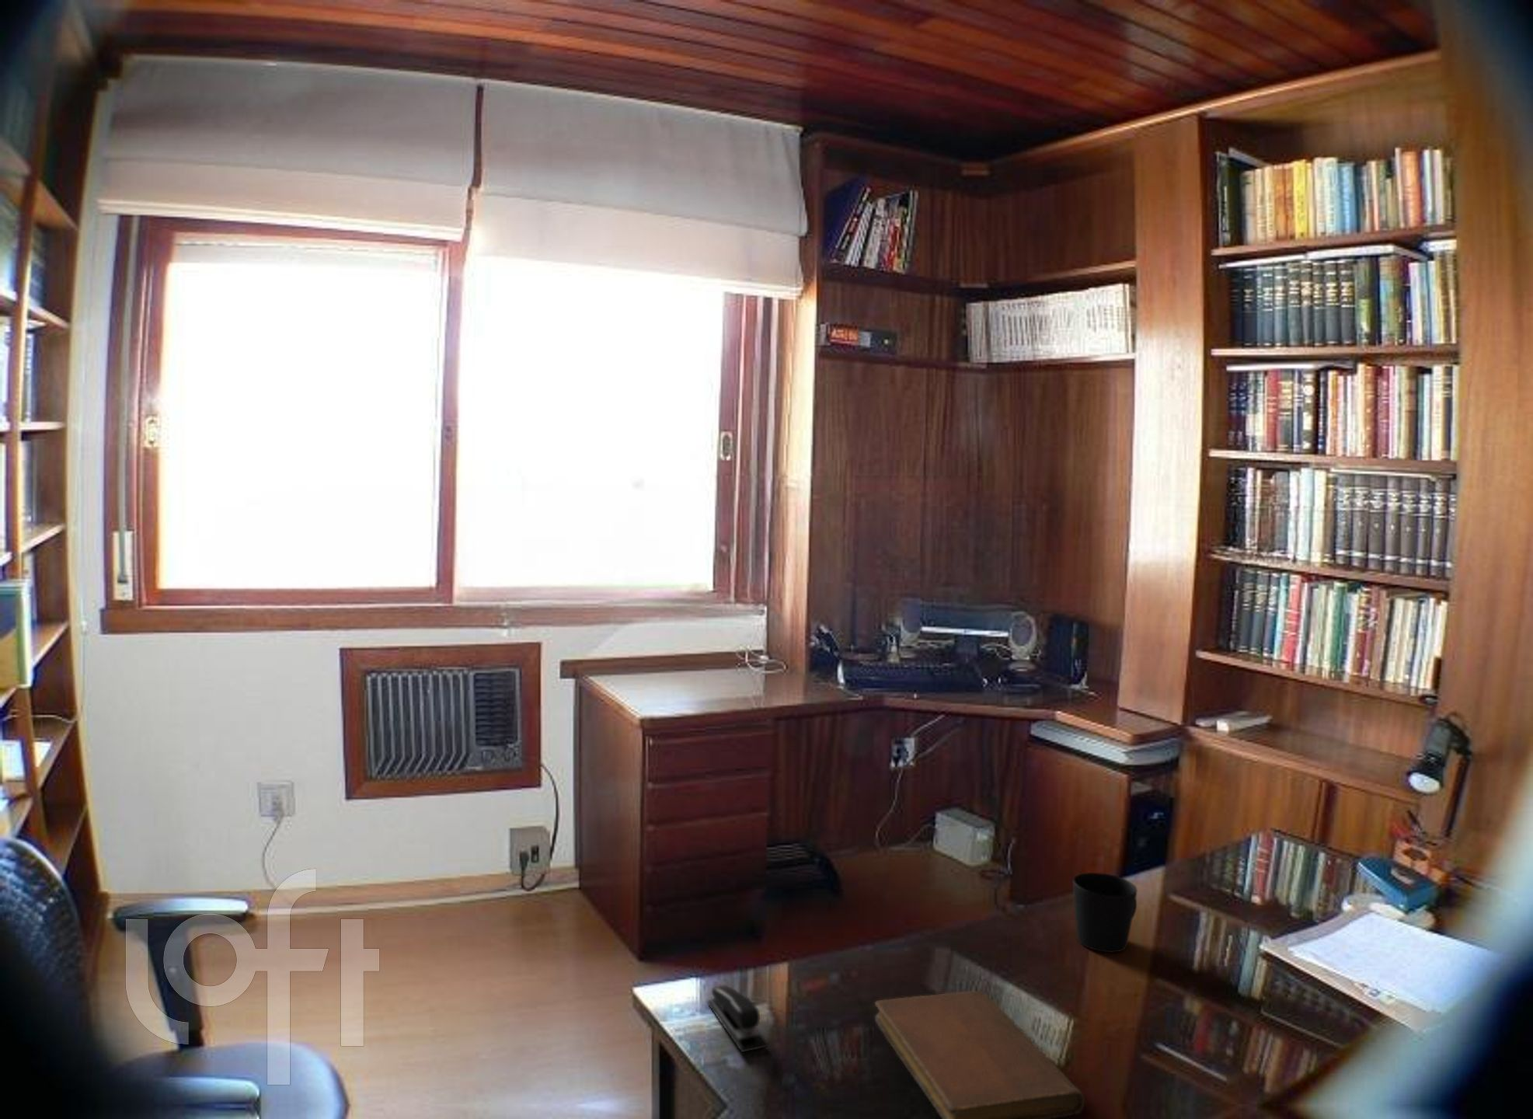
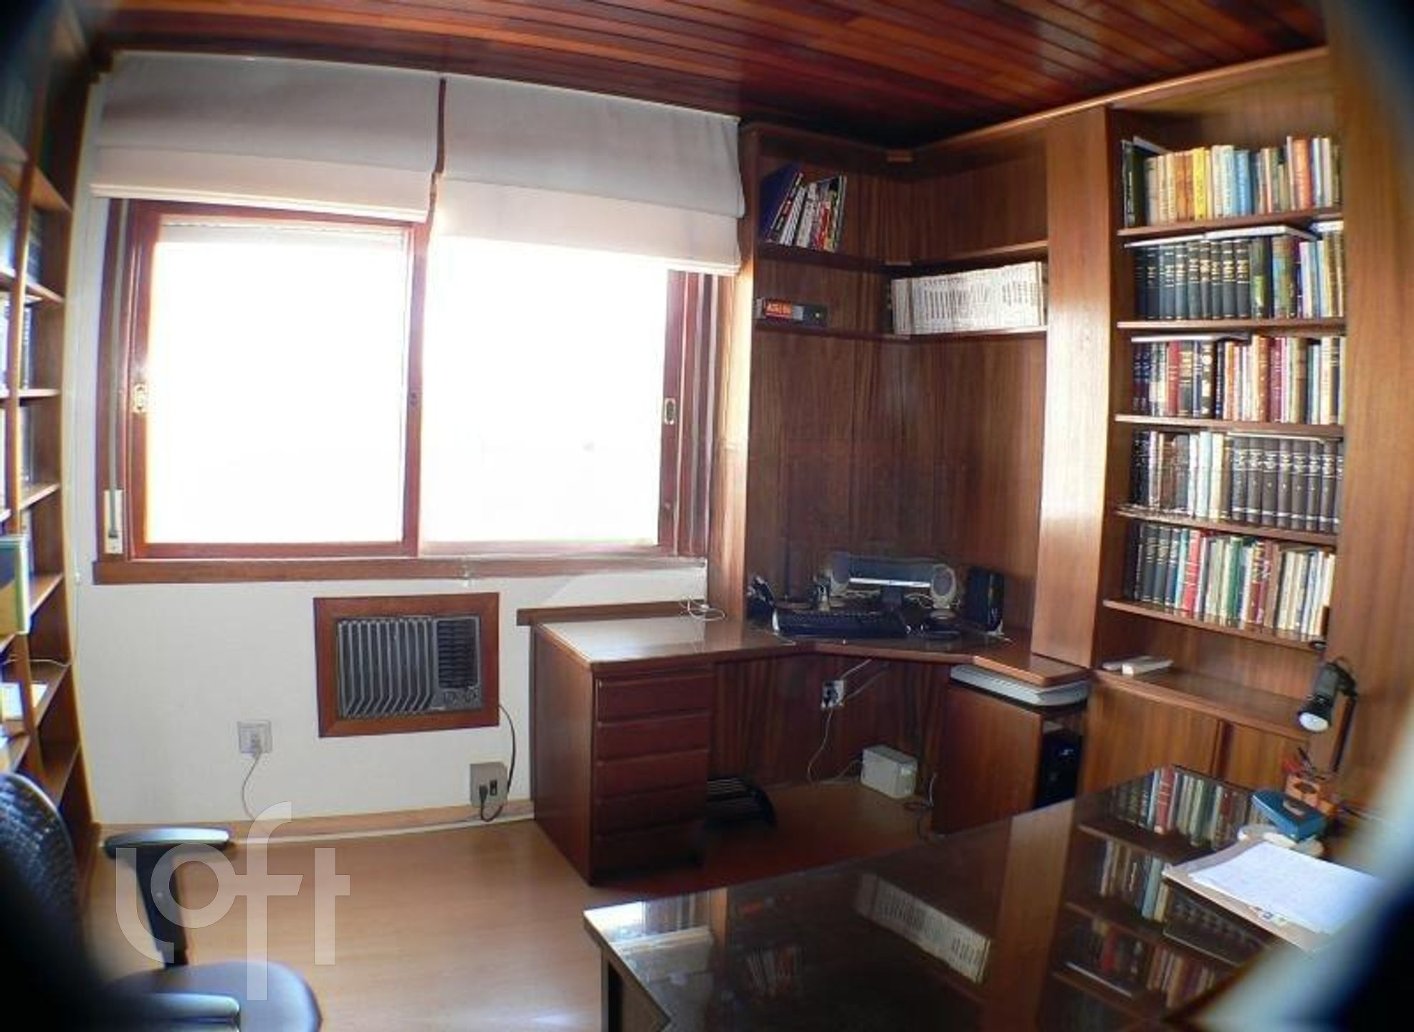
- stapler (736, 1009)
- cup (1108, 912)
- notebook (970, 1052)
